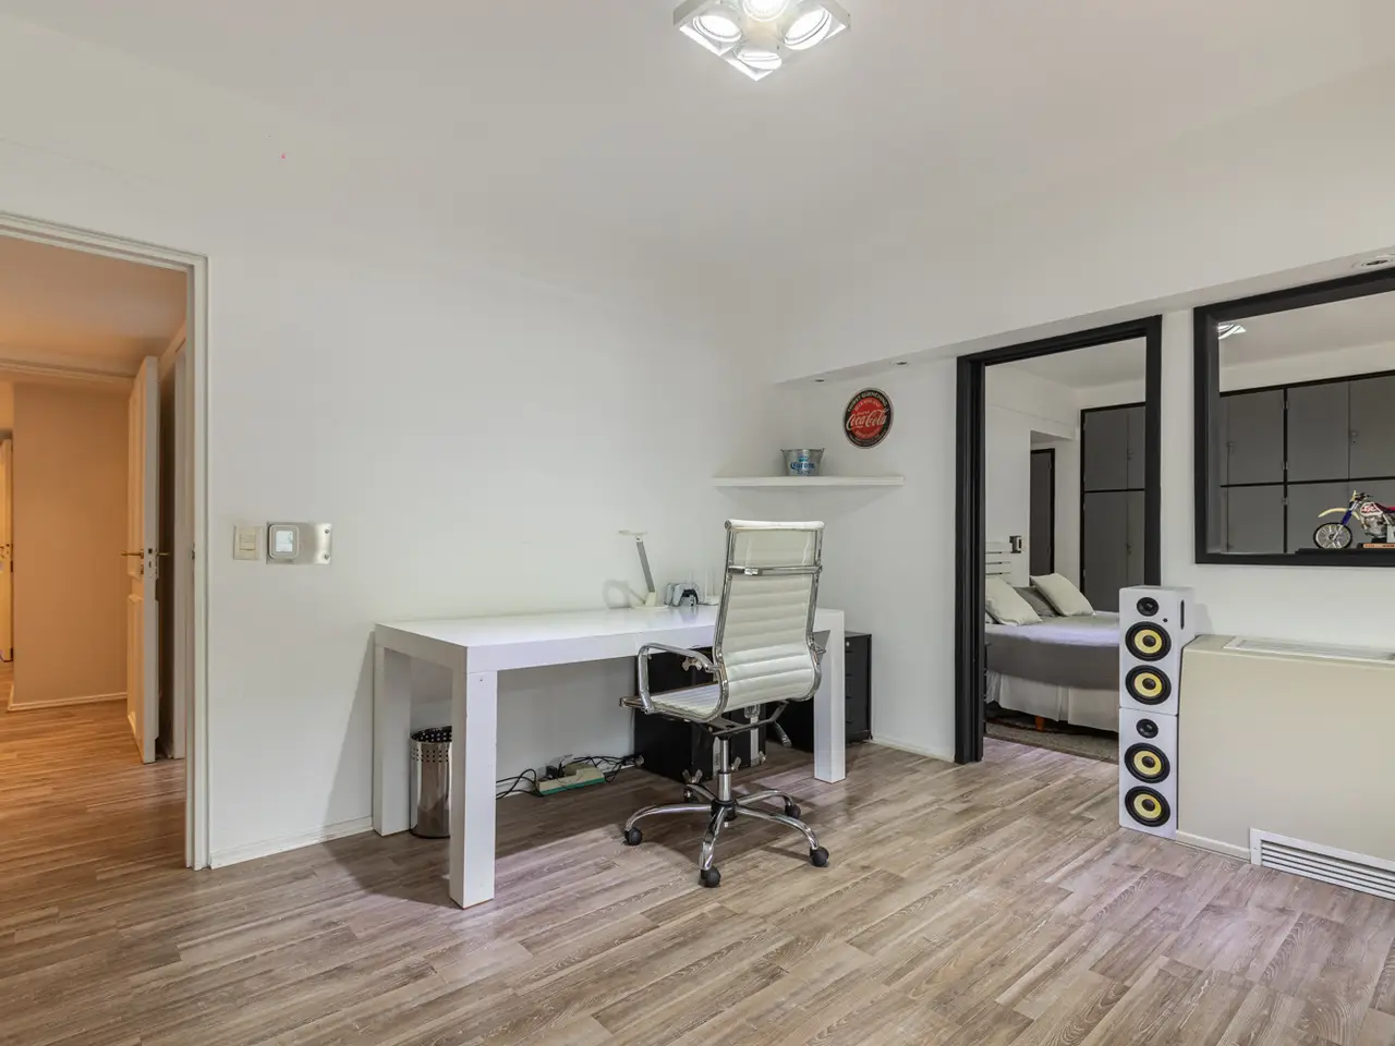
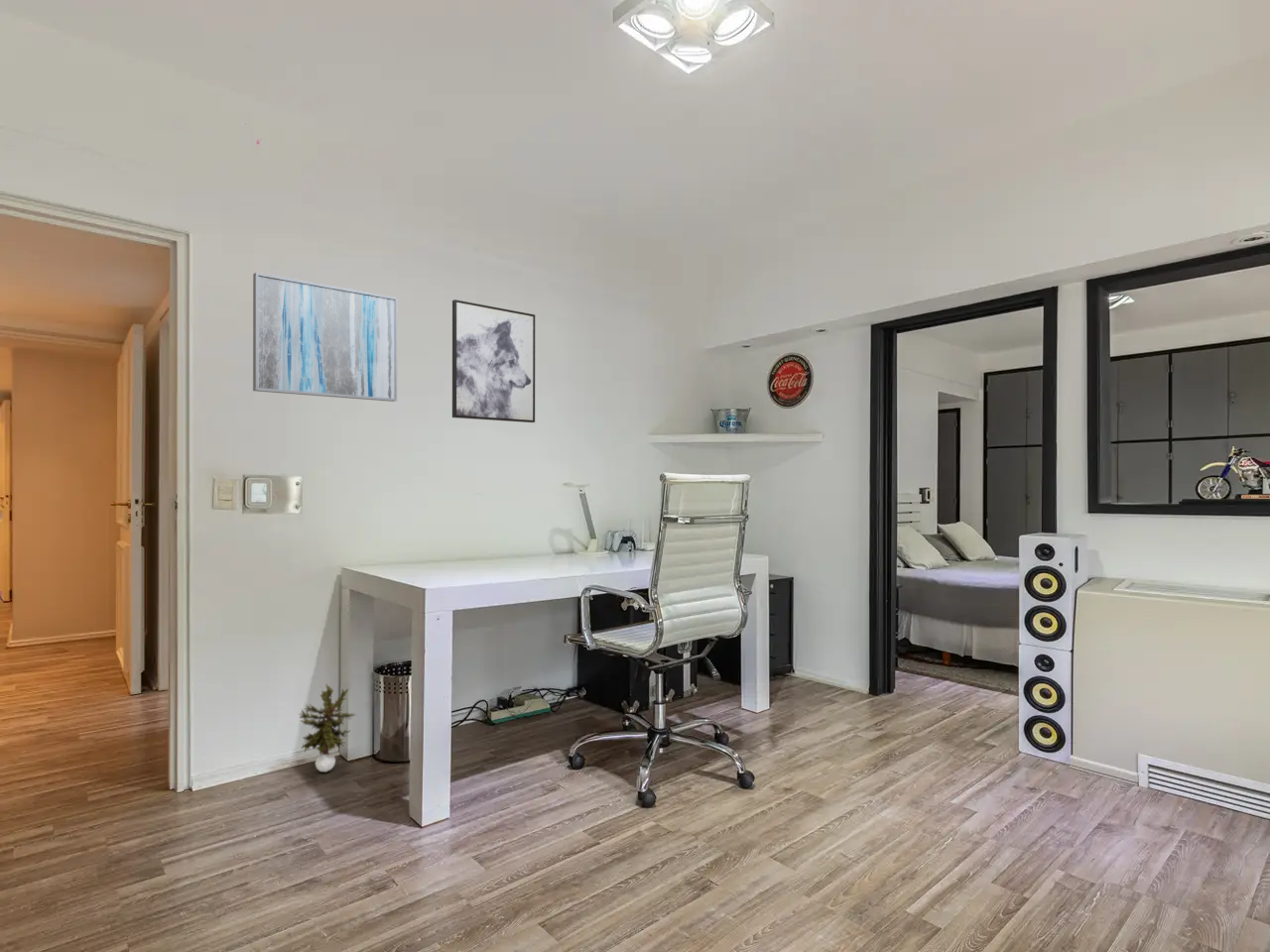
+ wall art (495, 364)
+ potted plant (328, 728)
+ wall art (329, 341)
